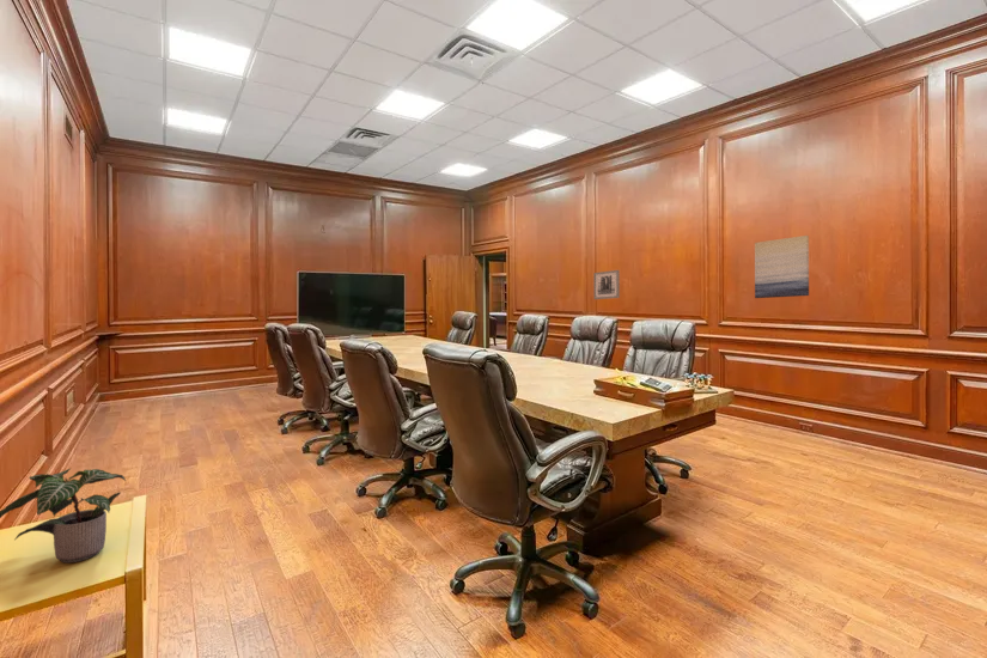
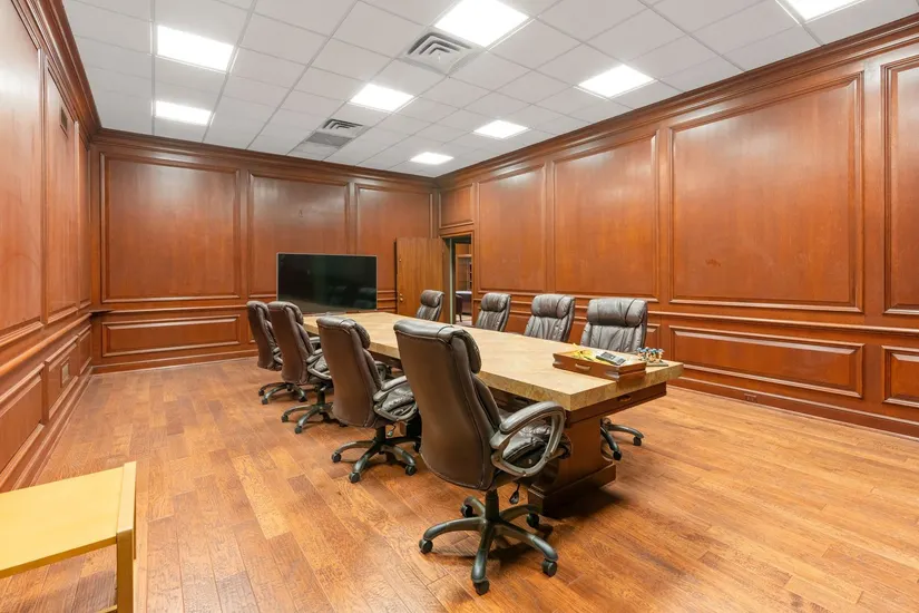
- wall art (605, 285)
- potted plant (67, 514)
- wall art (780, 268)
